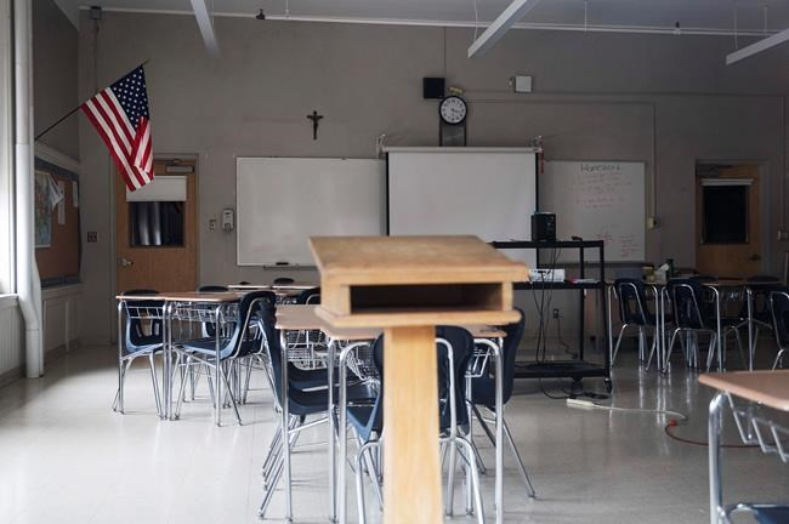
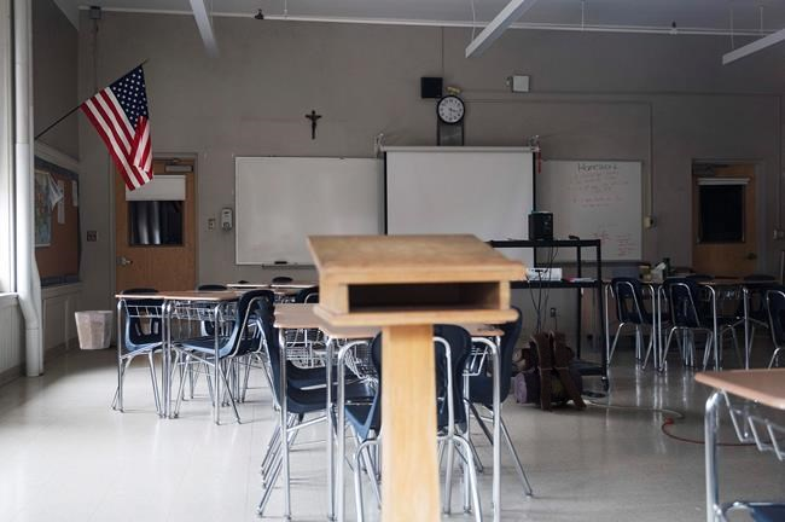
+ waste bin (94, 330)
+ backpack (547, 367)
